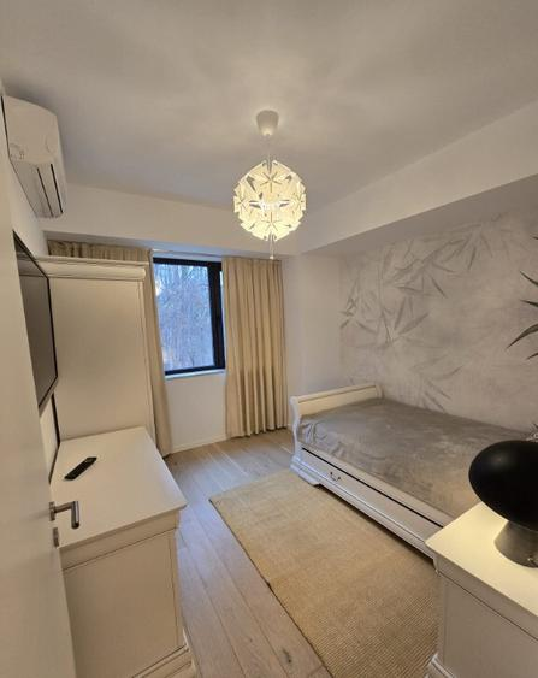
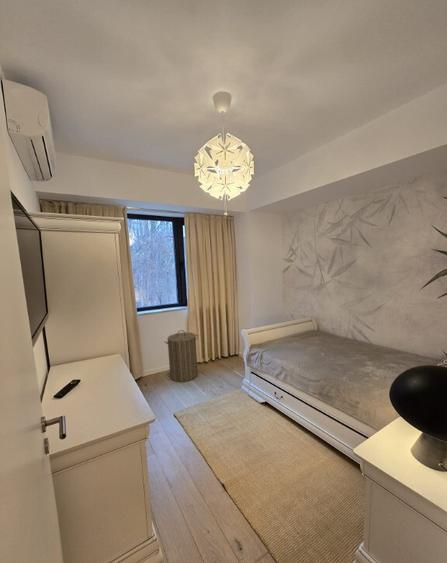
+ laundry hamper (182, 353)
